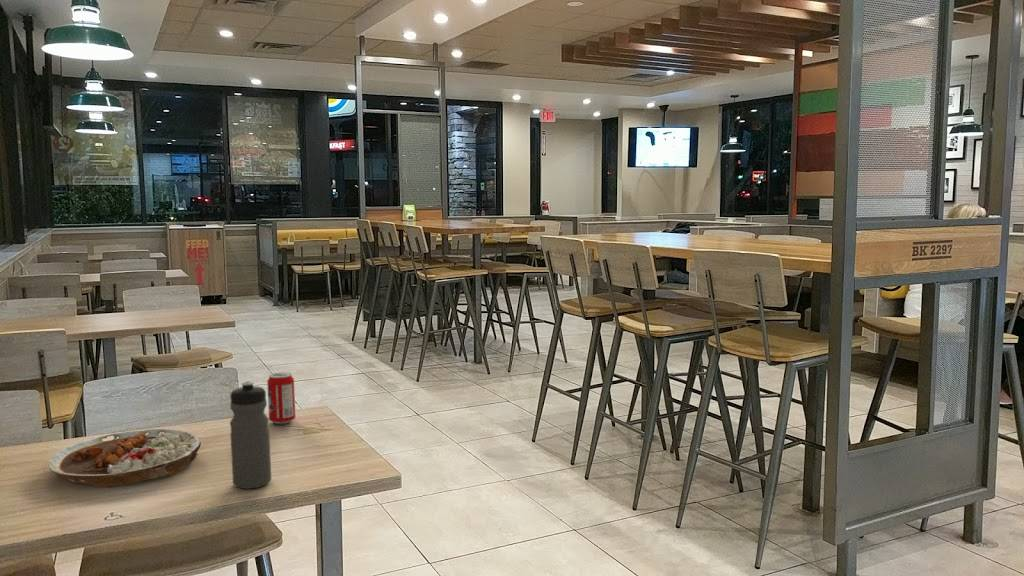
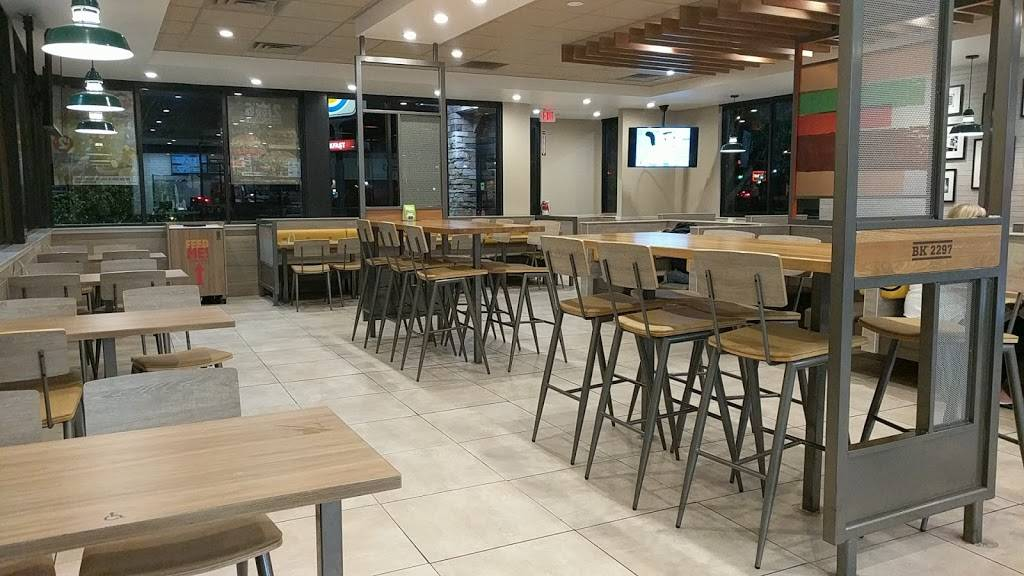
- beverage can (281, 398)
- plate (127, 451)
- water bottle (250, 432)
